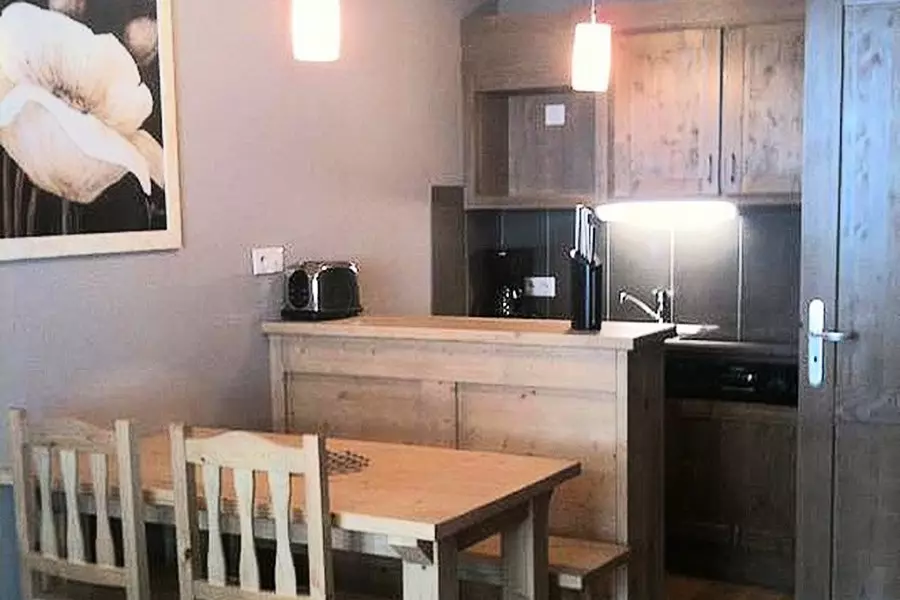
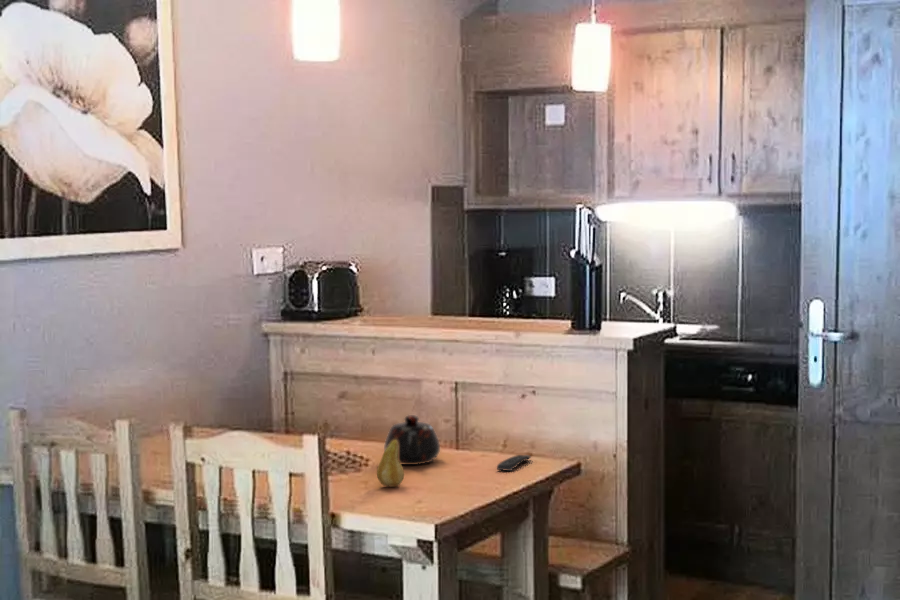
+ remote control (515, 461)
+ teapot (412, 439)
+ fruit (390, 462)
